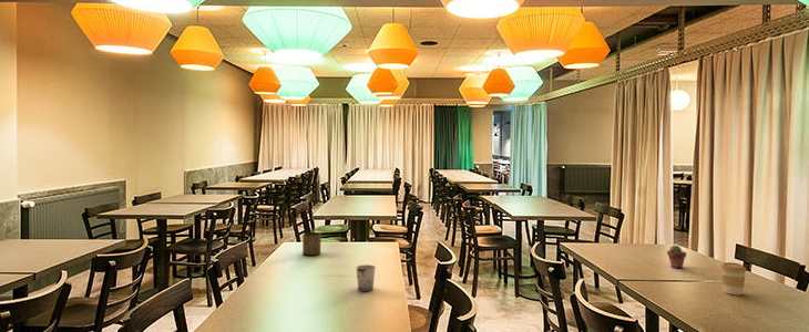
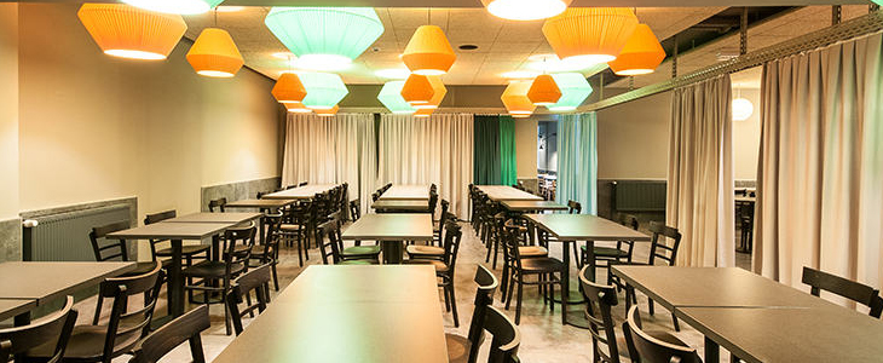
- cup (366, 279)
- potted succulent (676, 256)
- coffee cup (733, 278)
- cup (311, 243)
